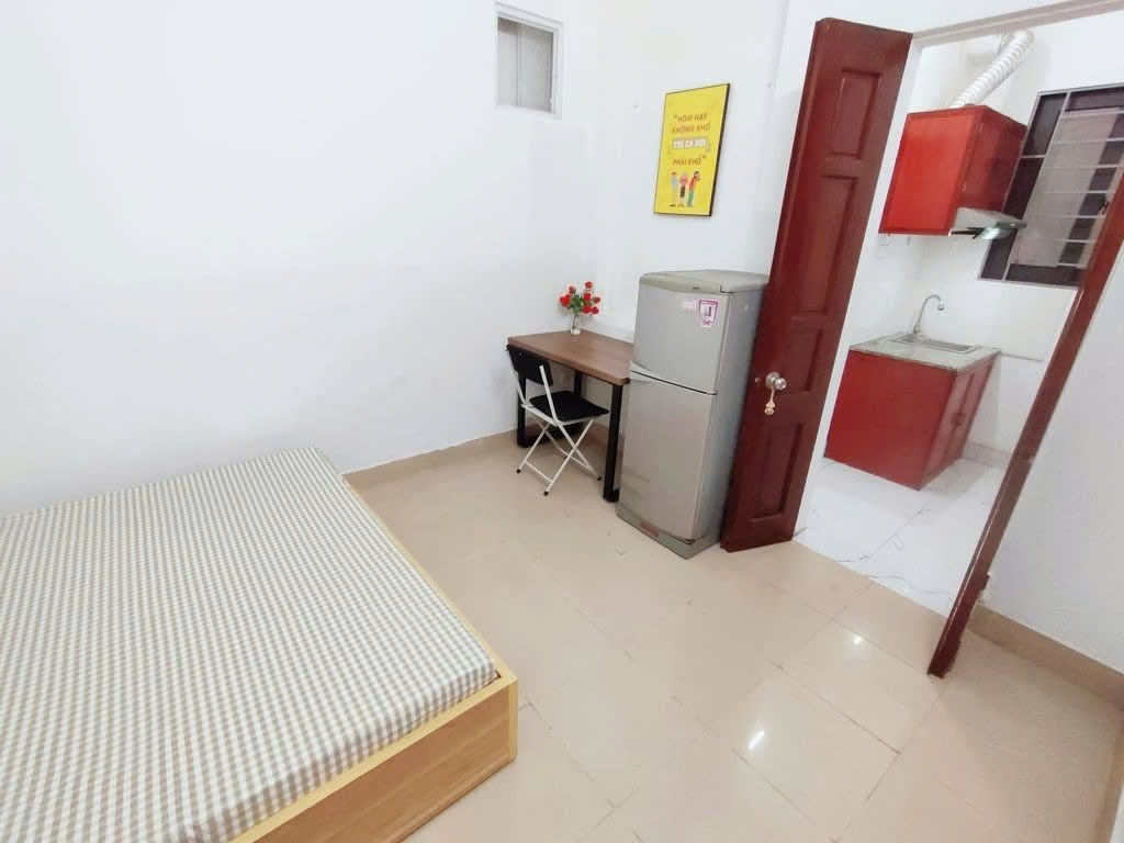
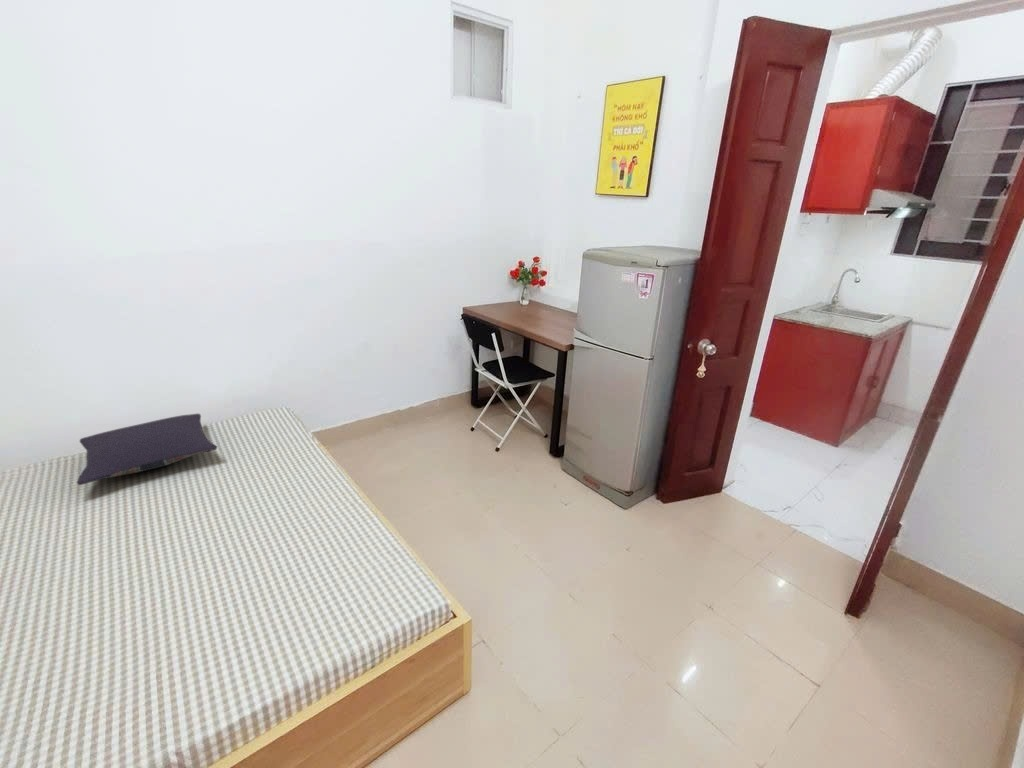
+ pillow (147, 444)
